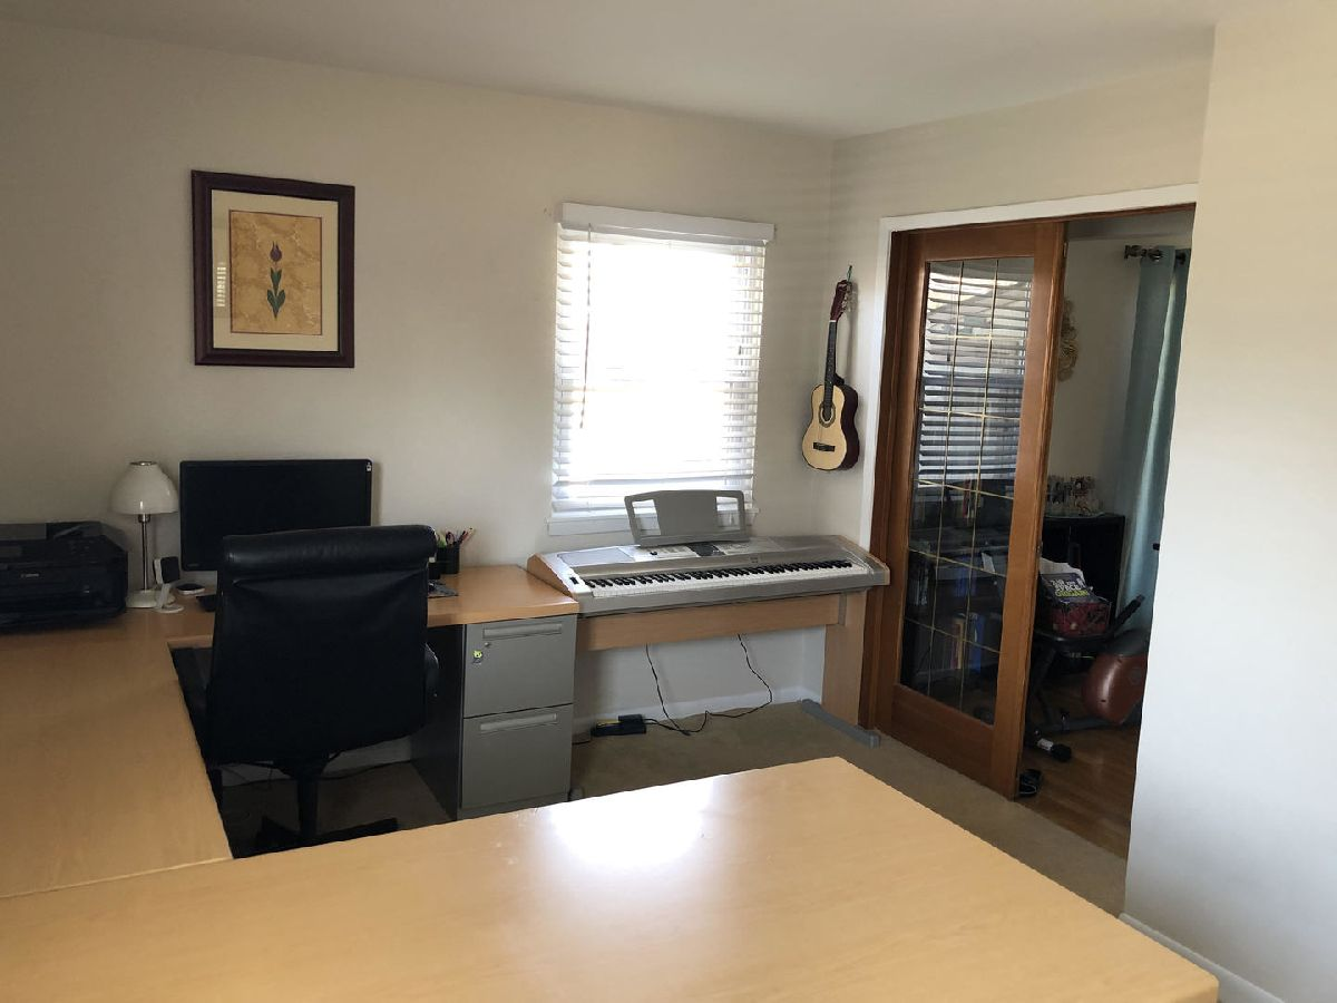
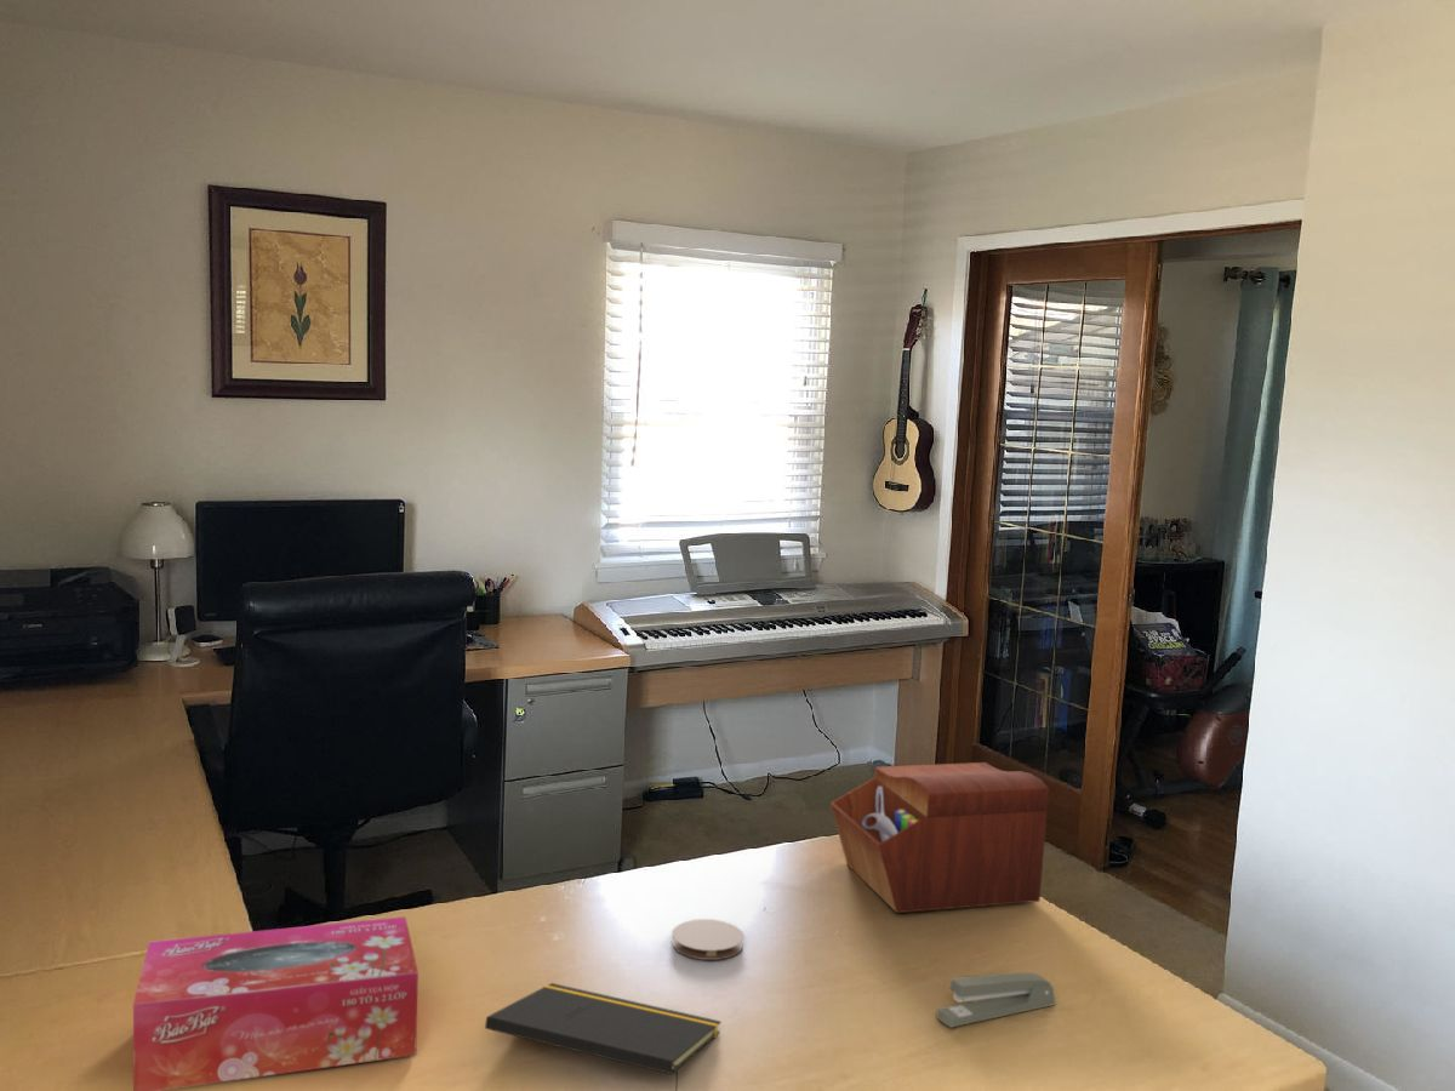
+ stapler (997, 992)
+ tissue box (280, 998)
+ sewing box (932, 824)
+ coaster (707, 938)
+ notepad (606, 1024)
